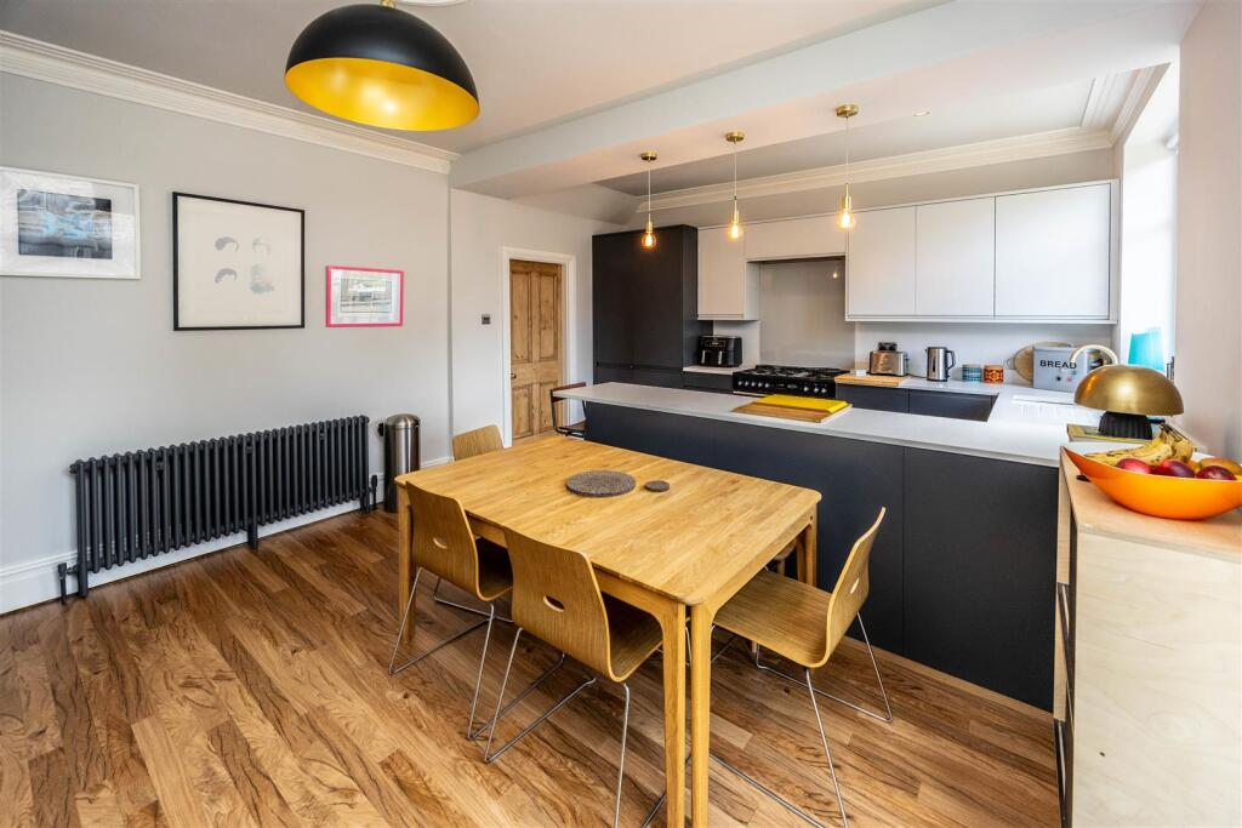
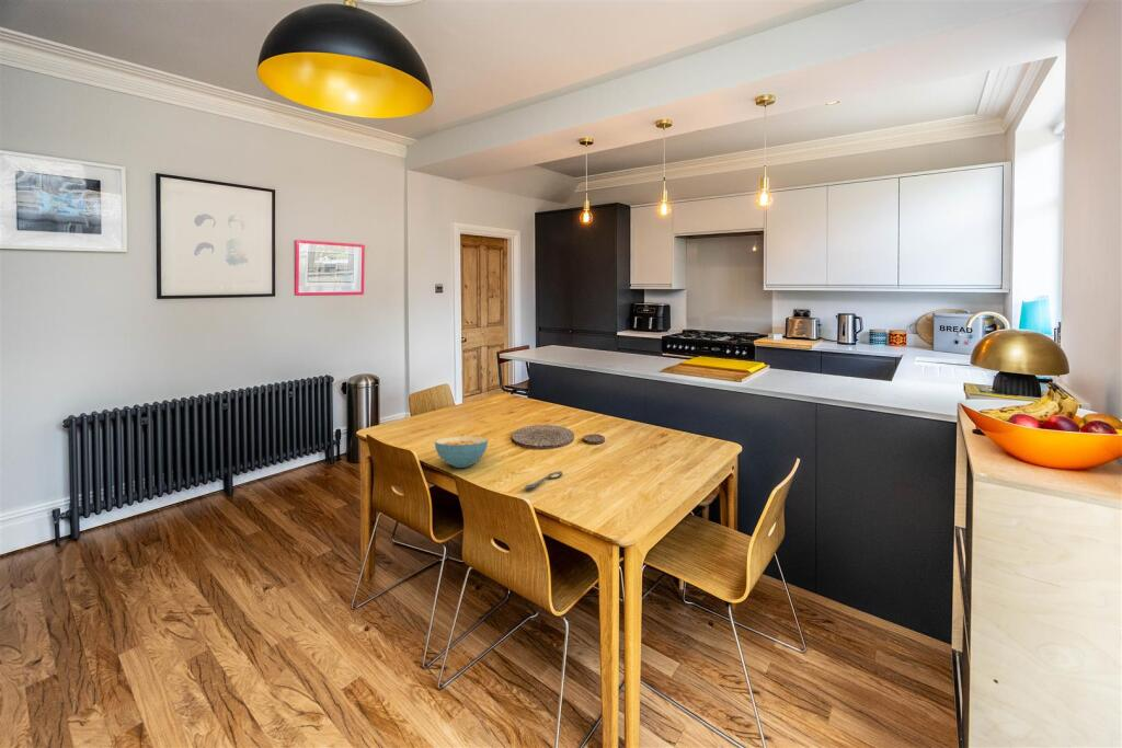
+ spoon (543, 479)
+ cereal bowl (461, 452)
